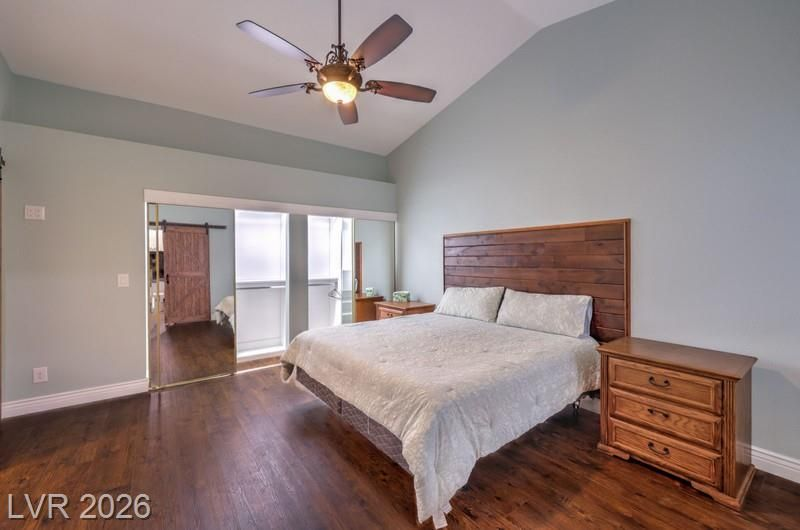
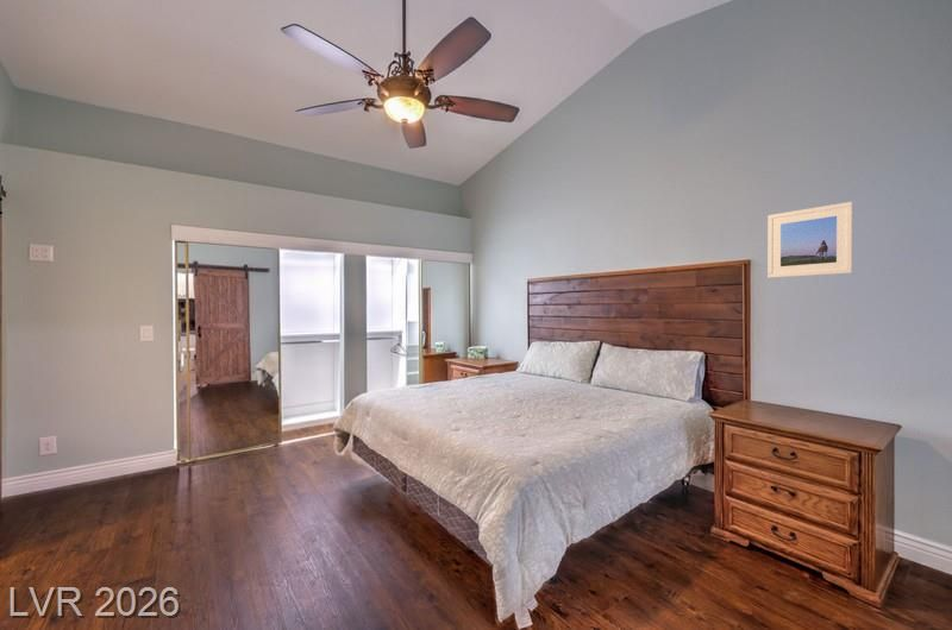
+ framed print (807, 241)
